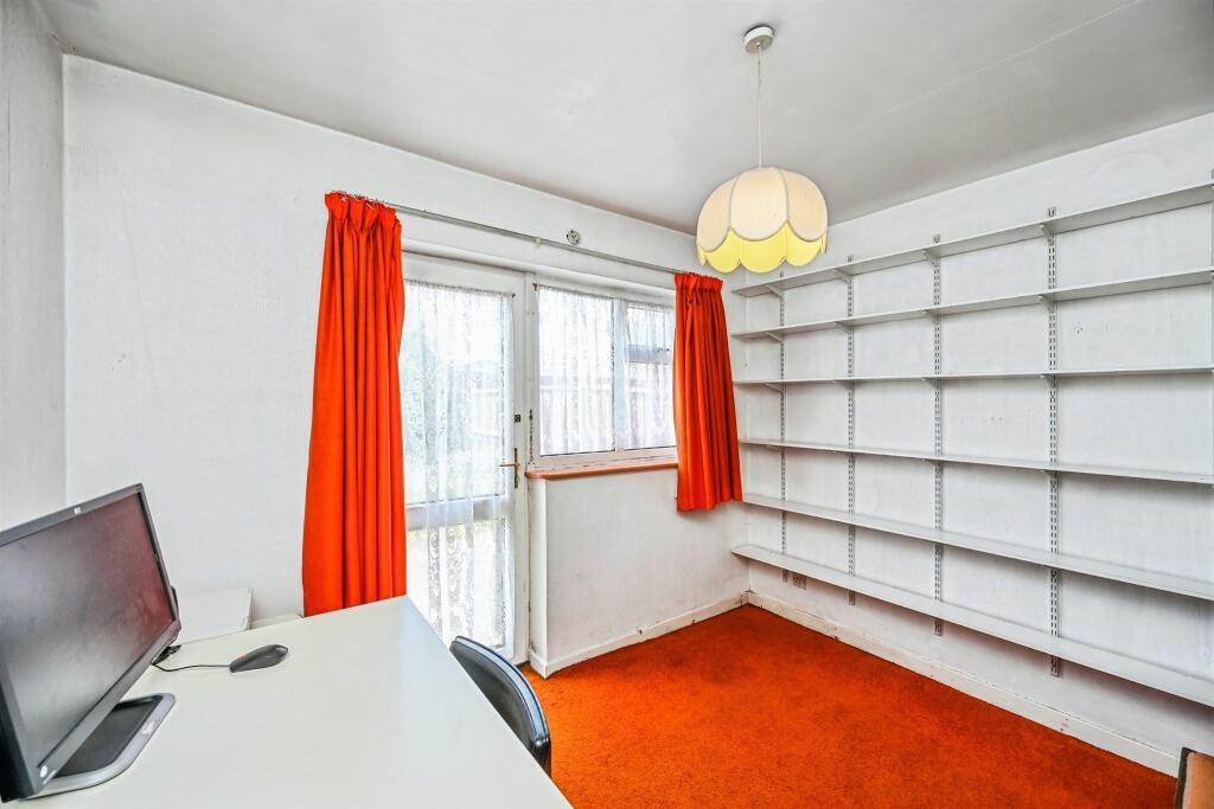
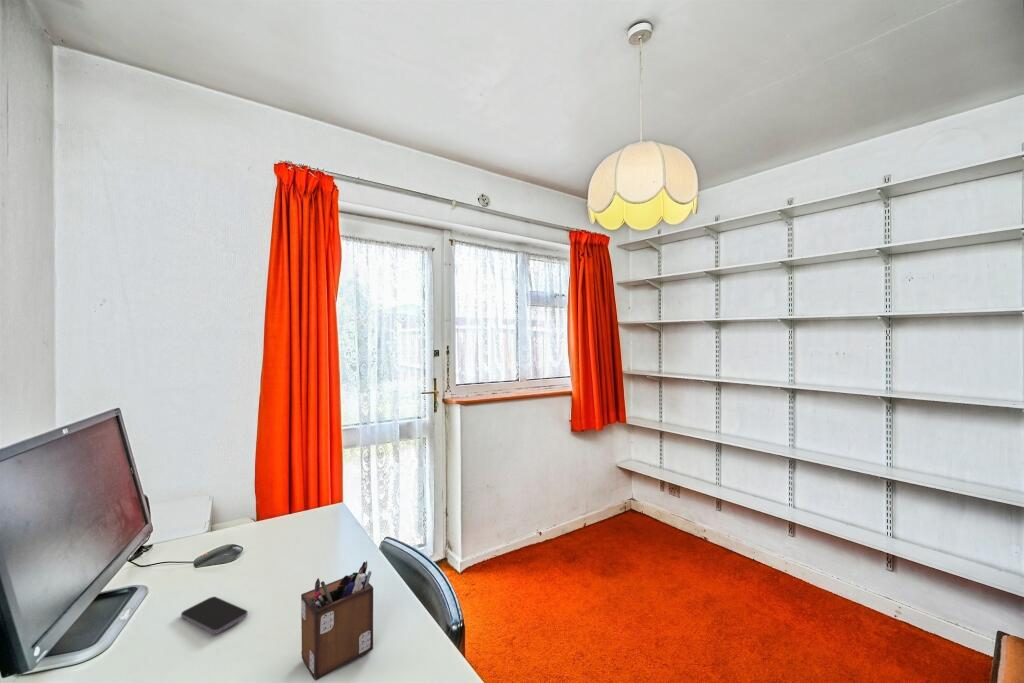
+ smartphone (214, 613)
+ desk organizer (337, 610)
